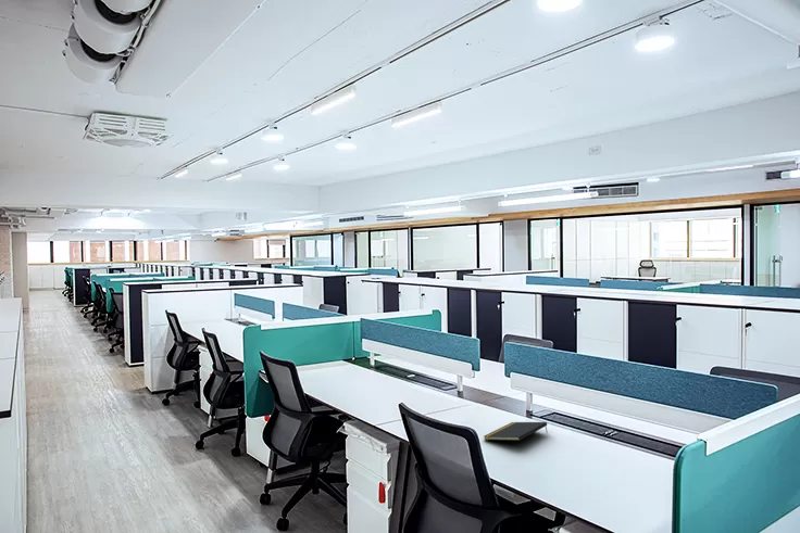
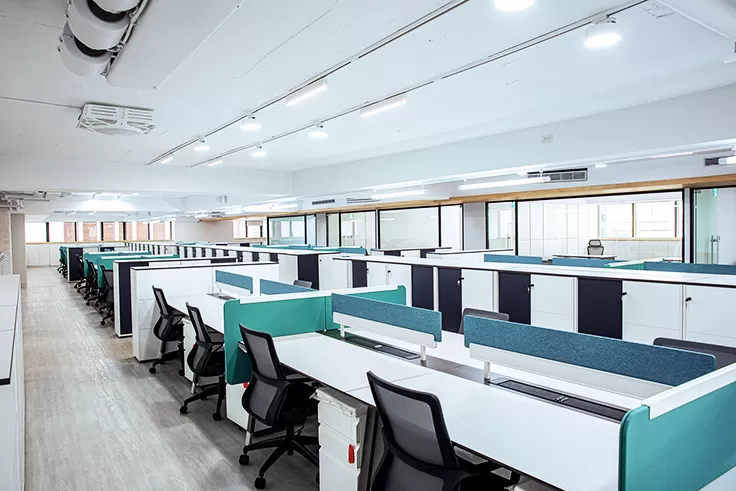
- notepad (515, 430)
